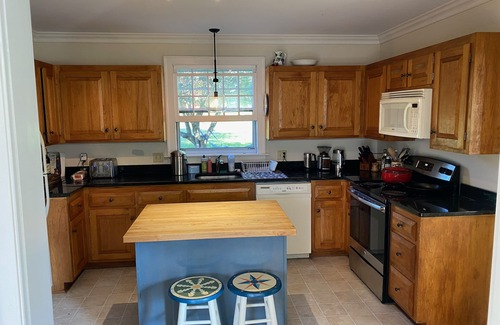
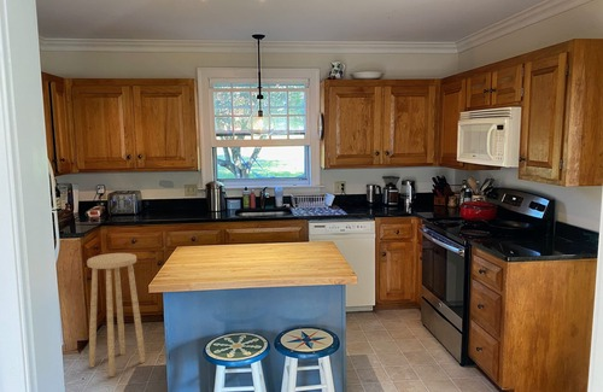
+ stool (112, 311)
